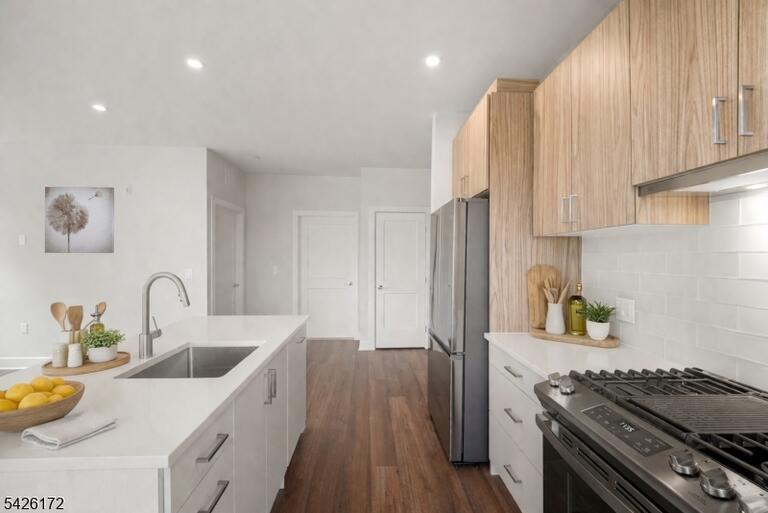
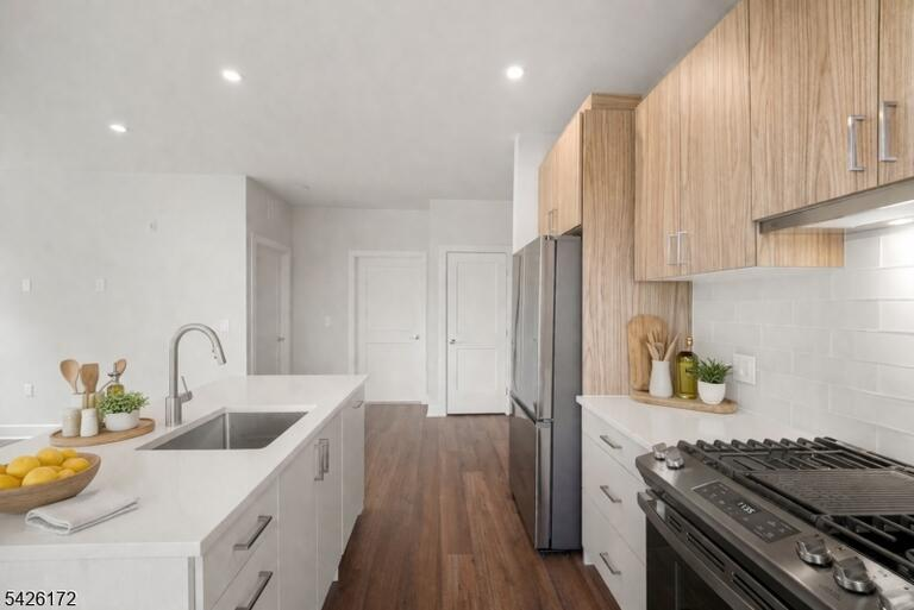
- wall art (79, 220)
